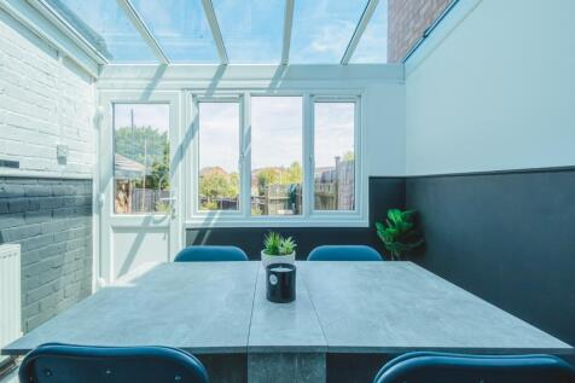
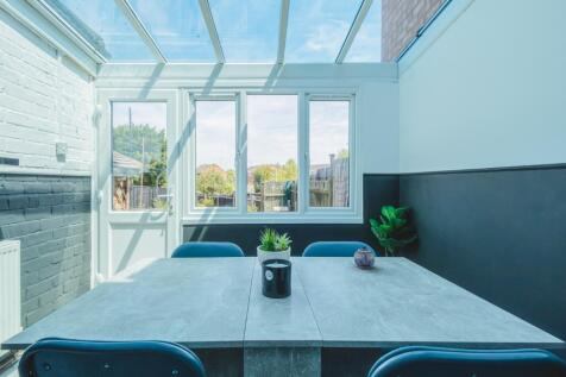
+ teapot (364, 256)
